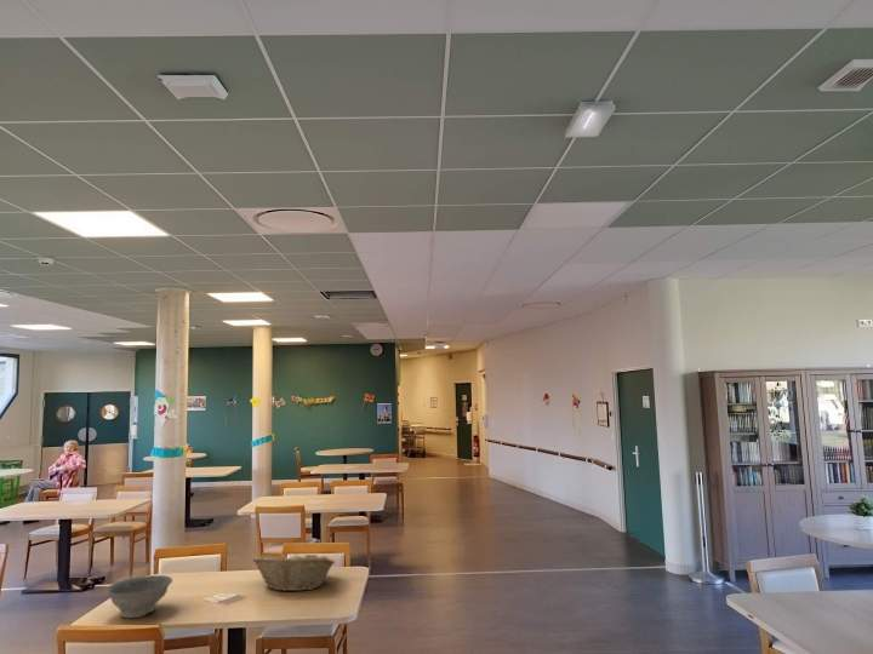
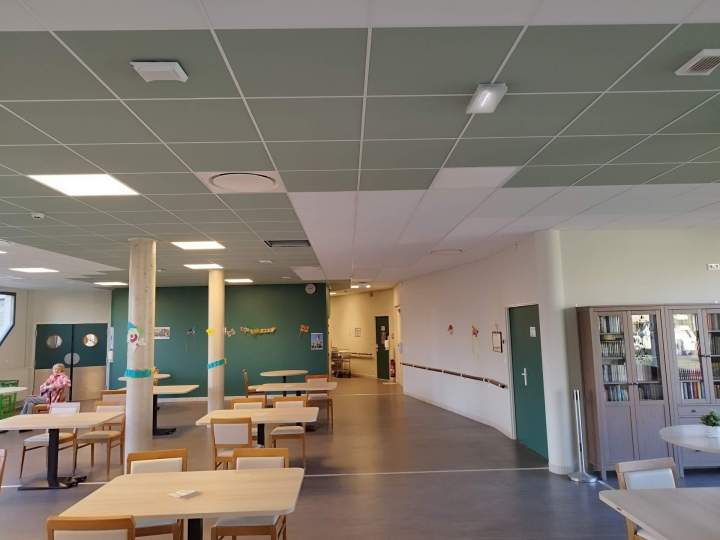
- fruit basket (293, 567)
- bowl (138, 597)
